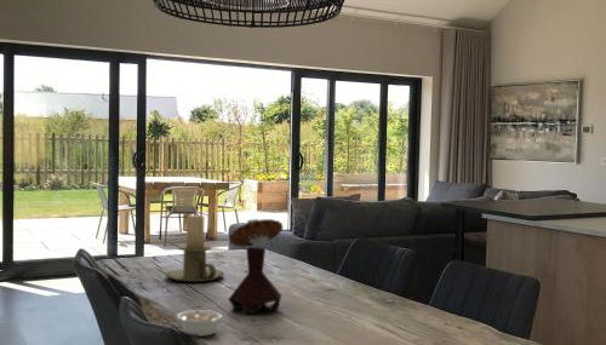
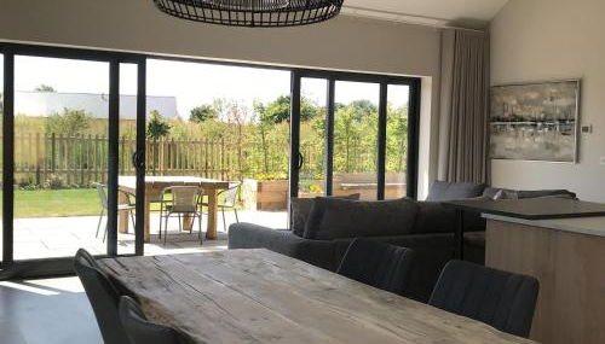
- candle holder (194, 246)
- legume (198, 321)
- mushroom (256, 263)
